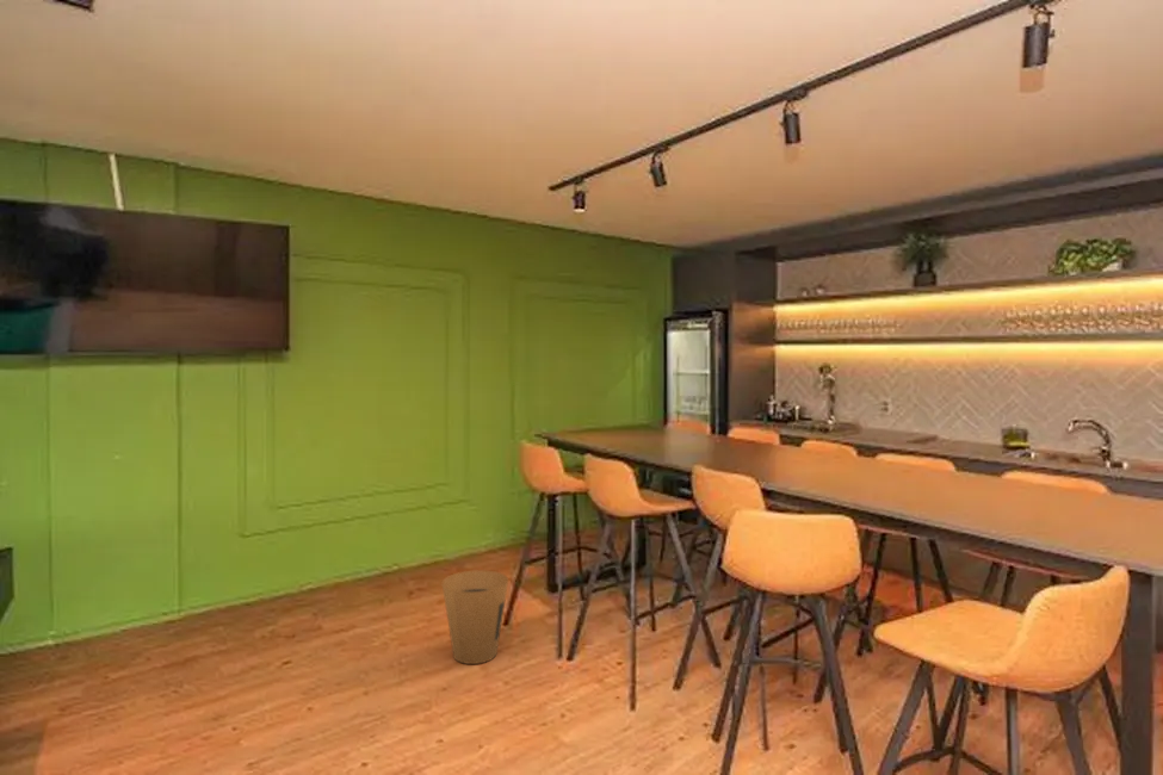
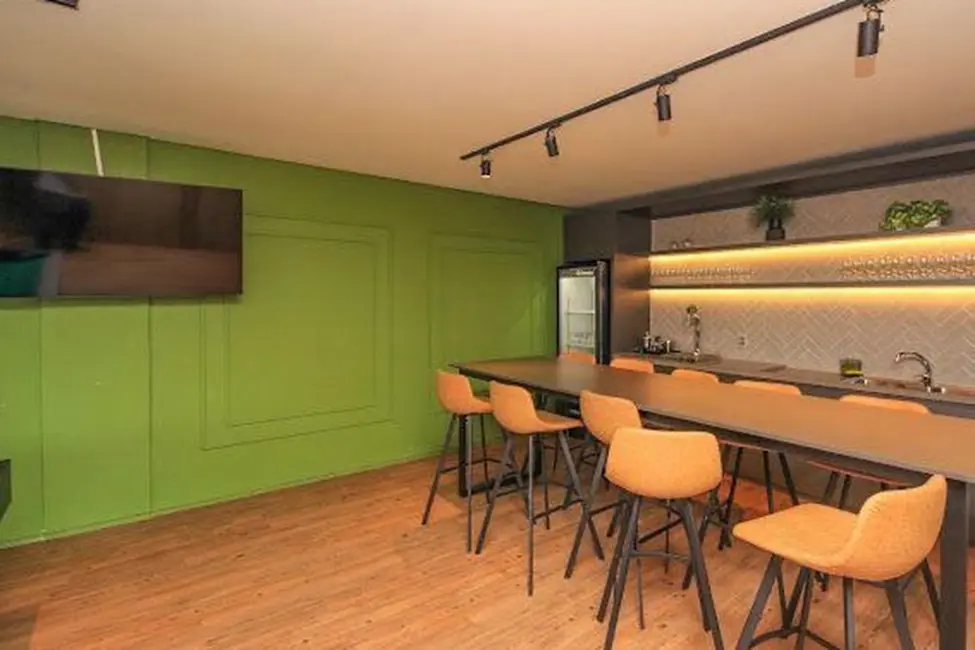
- trash can (475, 616)
